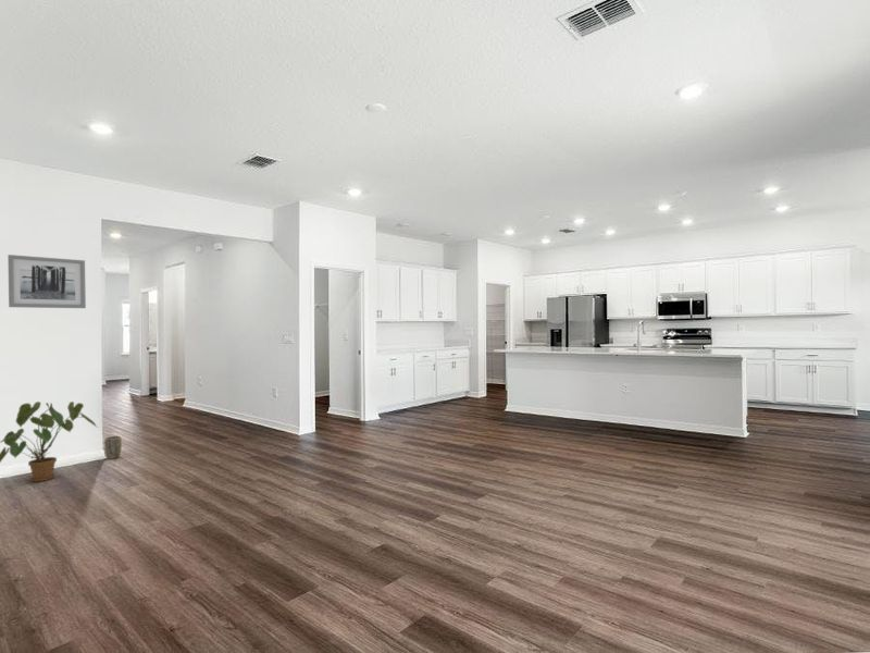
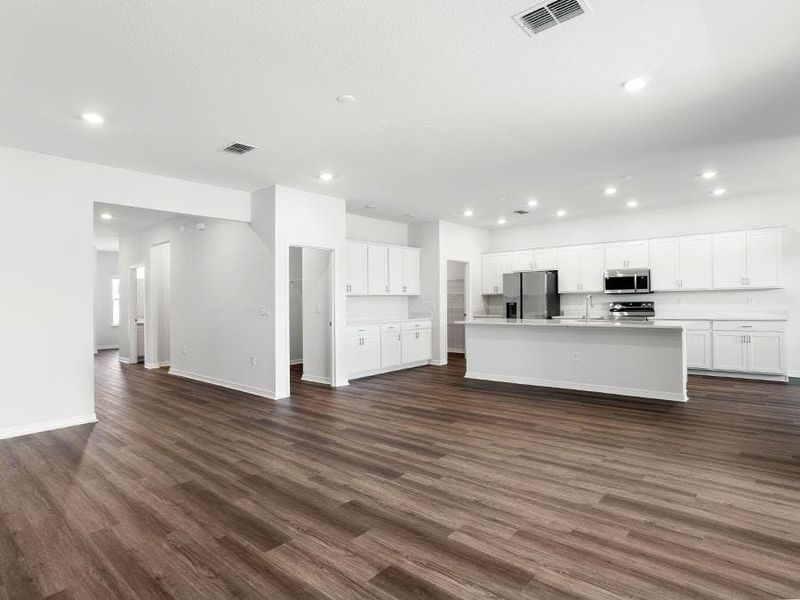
- wall art (48, 282)
- house plant (48, 438)
- plant pot (113, 447)
